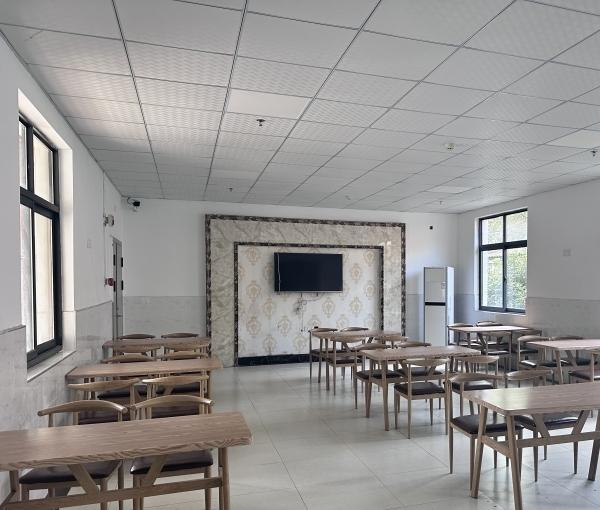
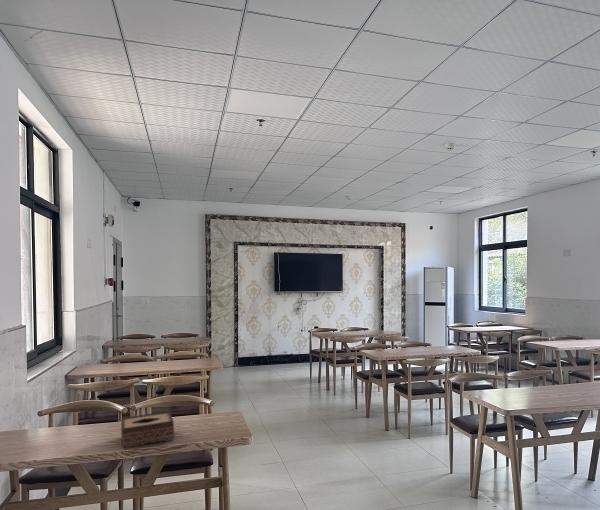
+ tissue box (147, 428)
